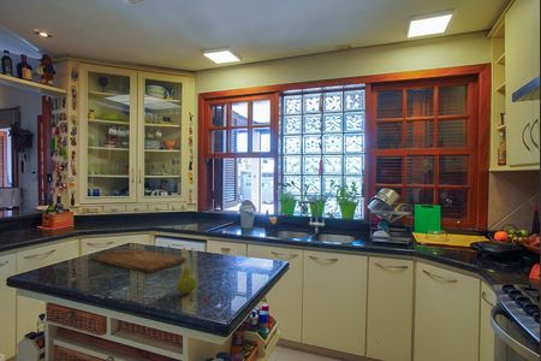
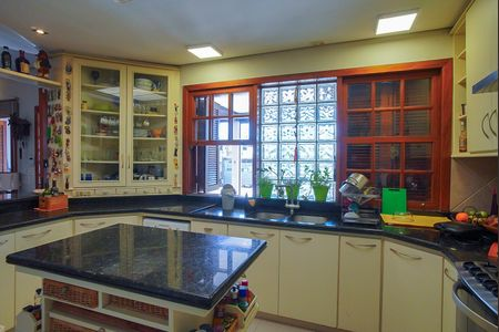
- cutting board (137, 258)
- fruit (186, 277)
